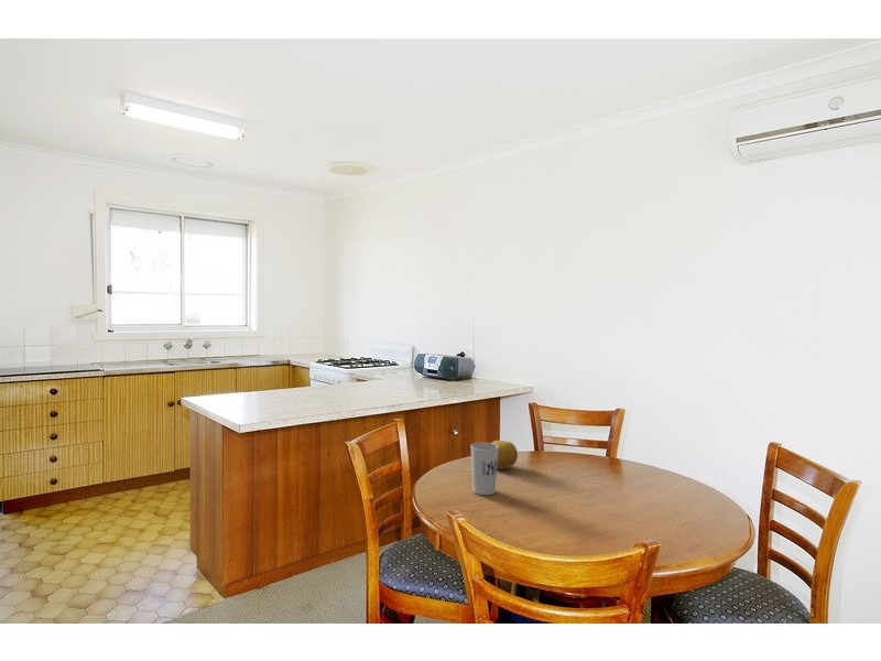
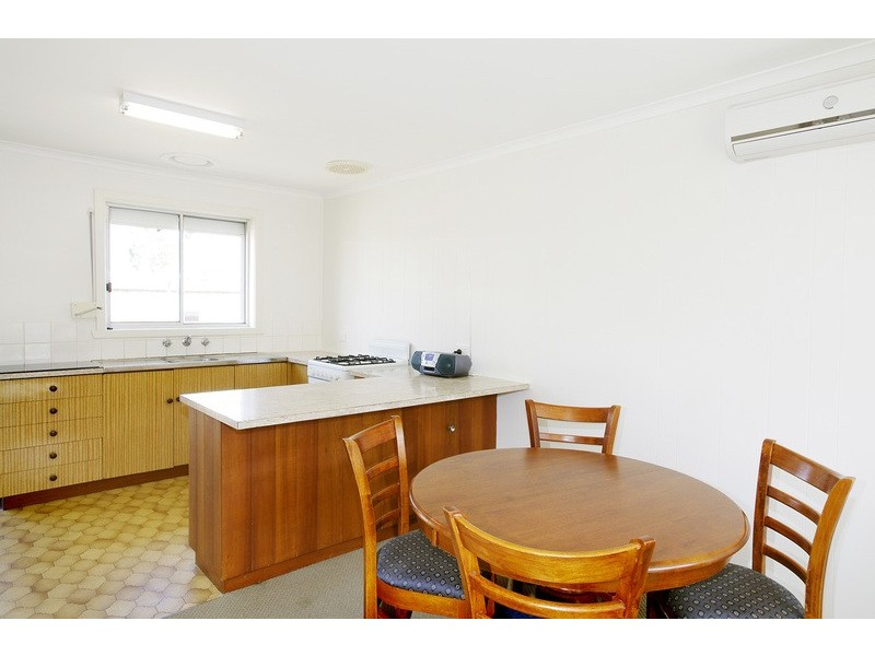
- cup (483, 468)
- fruit (501, 454)
